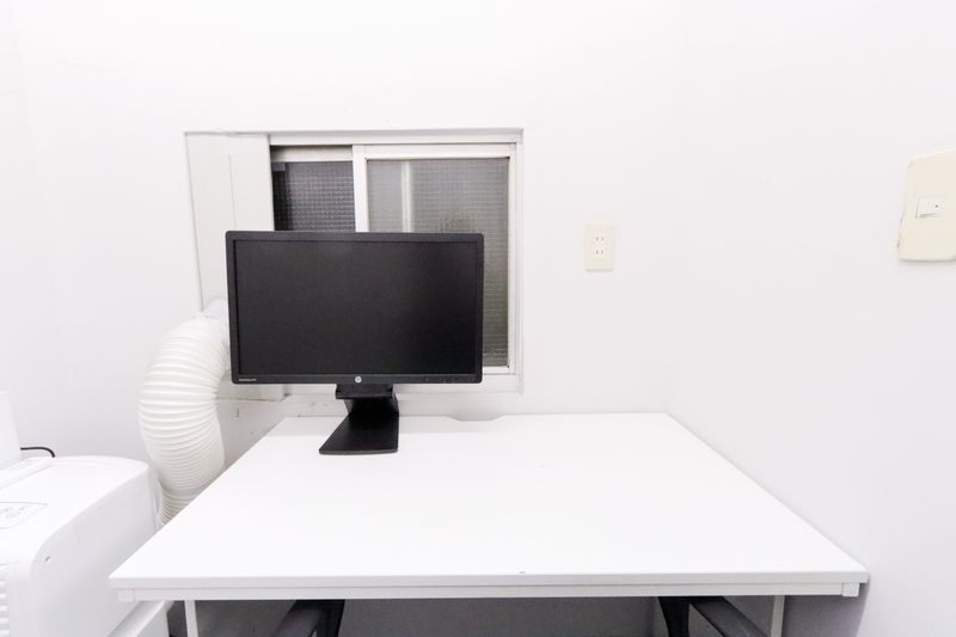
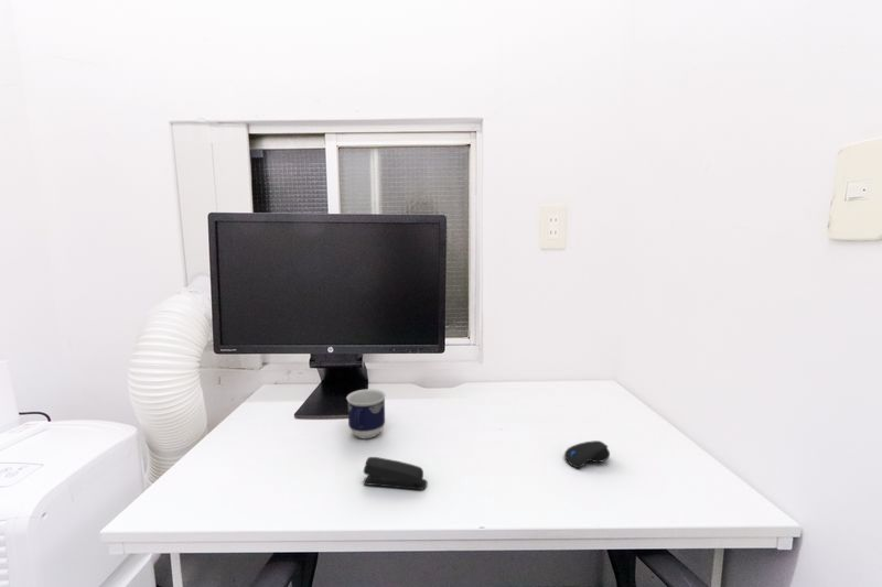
+ stapler (395, 471)
+ cup (365, 417)
+ computer mouse (587, 453)
